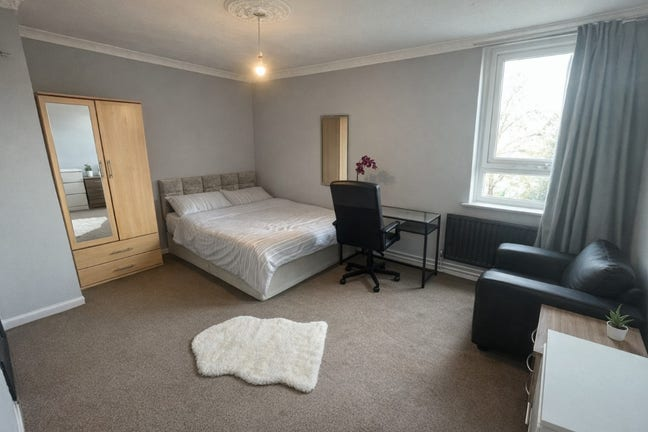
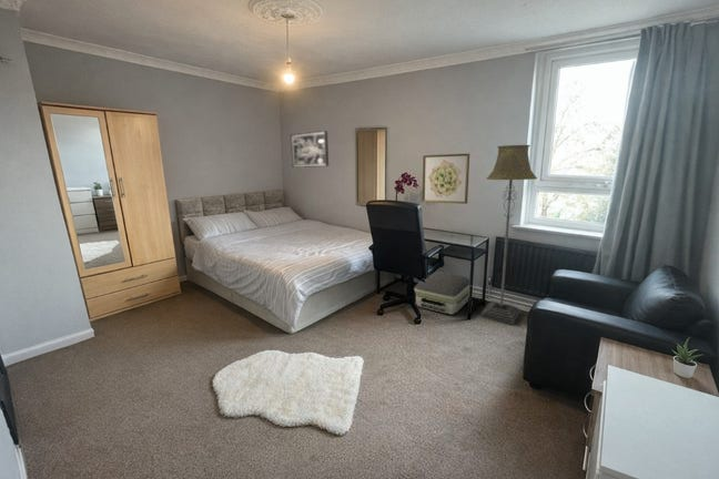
+ floor lamp (506, 235)
+ wall art (308, 150)
+ air purifier (443, 288)
+ wall art (444, 179)
